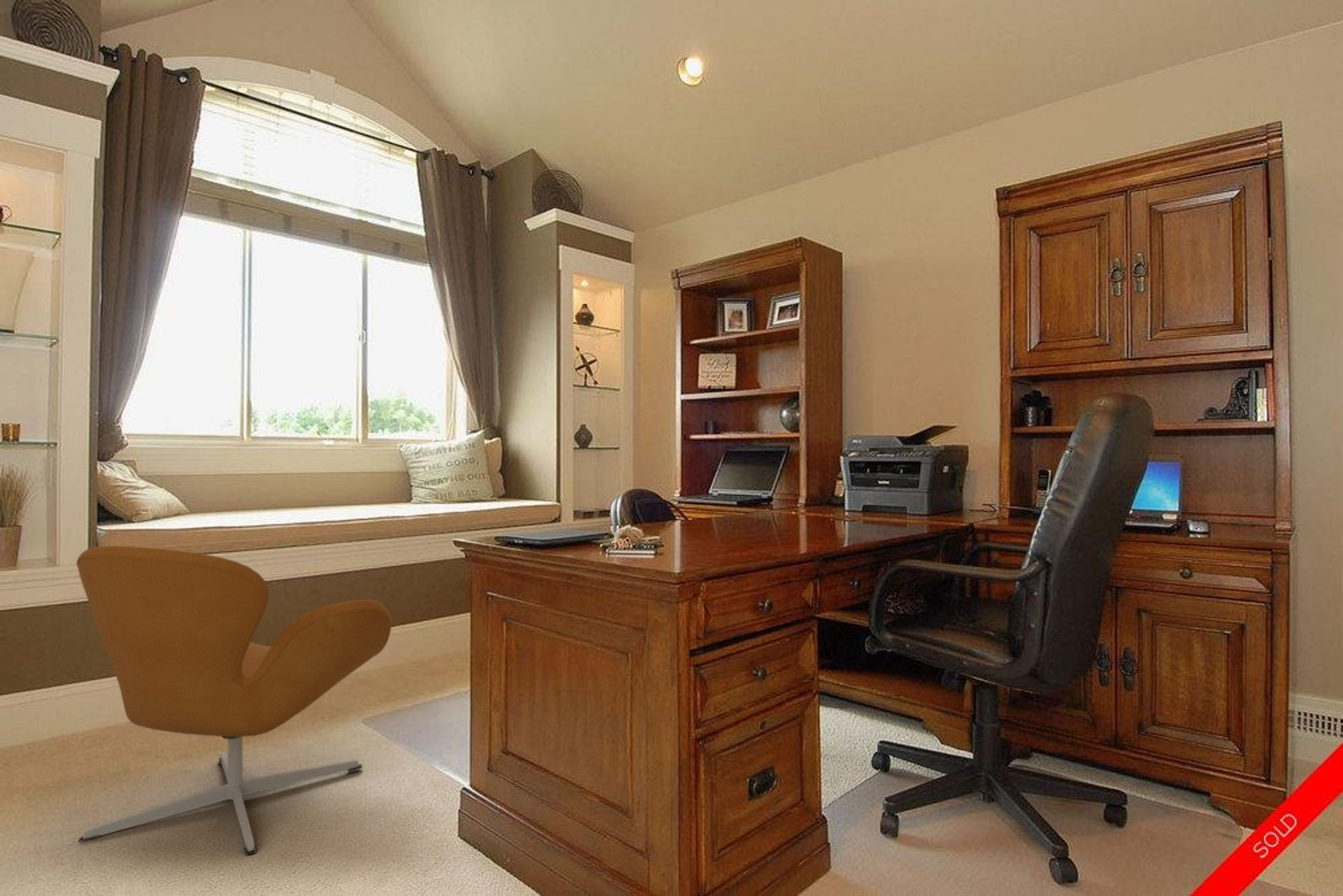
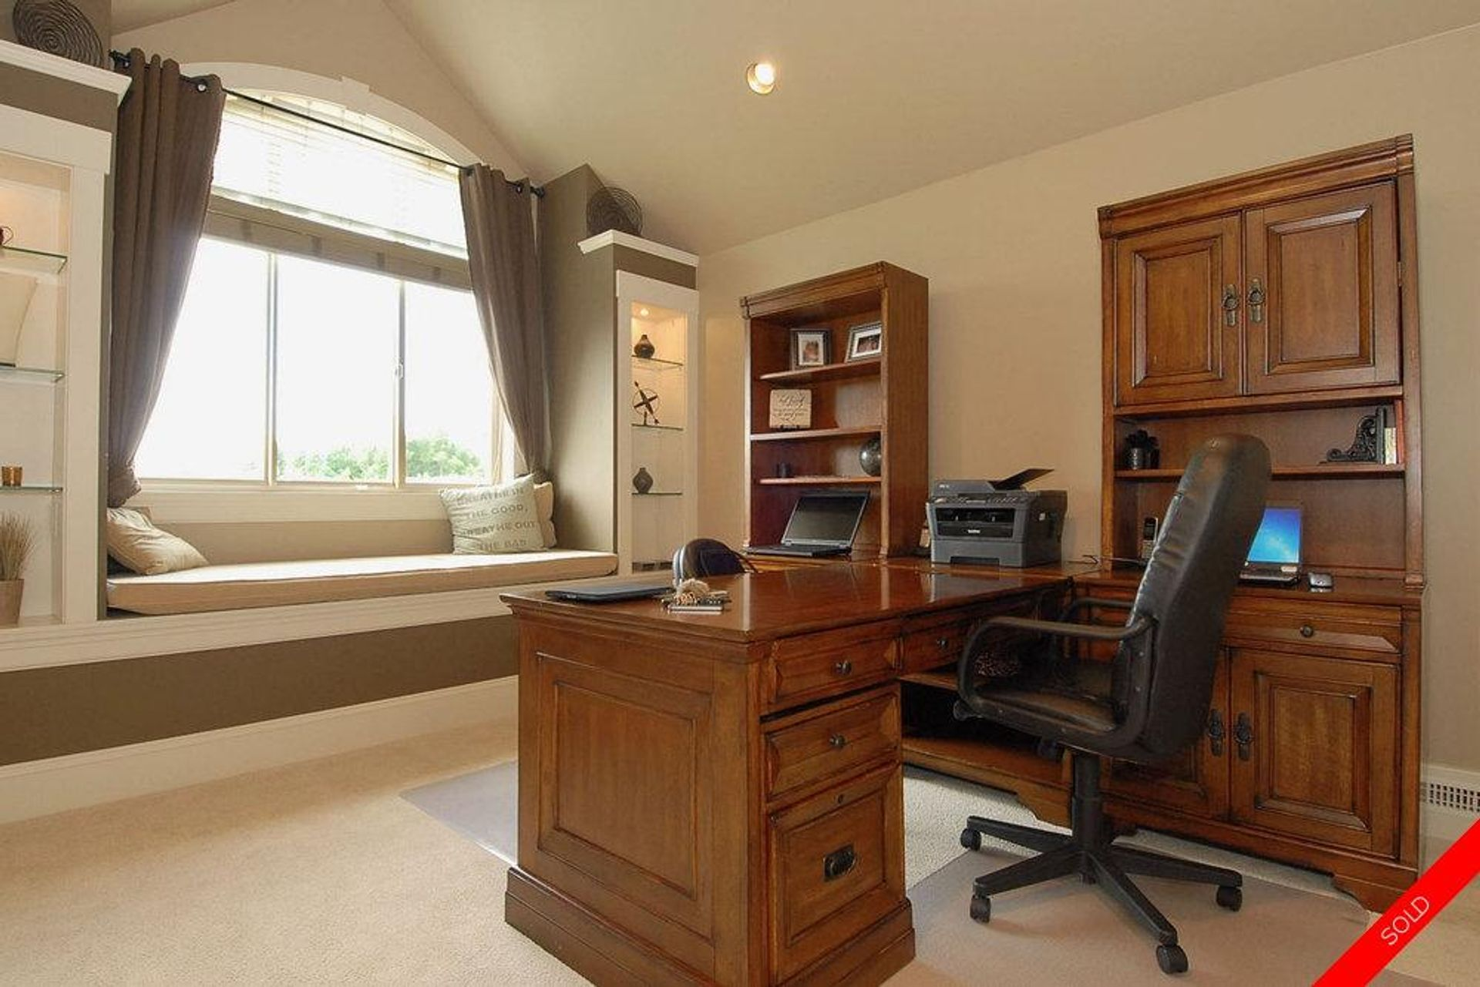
- armchair (230, 667)
